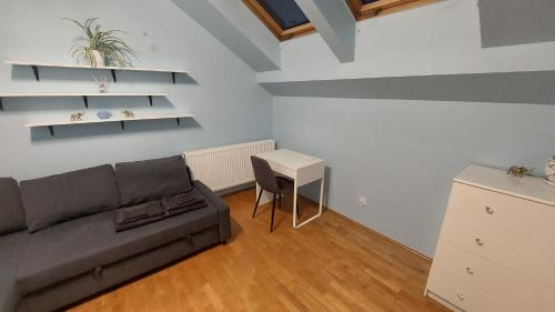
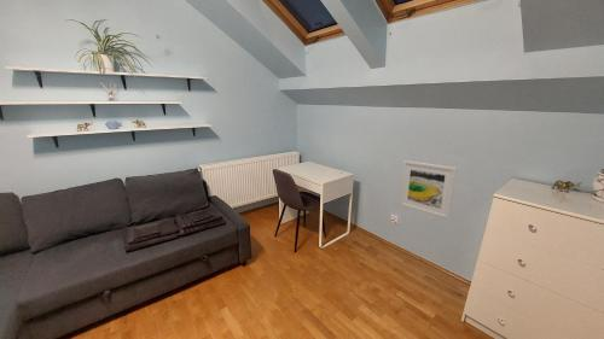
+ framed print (425, 187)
